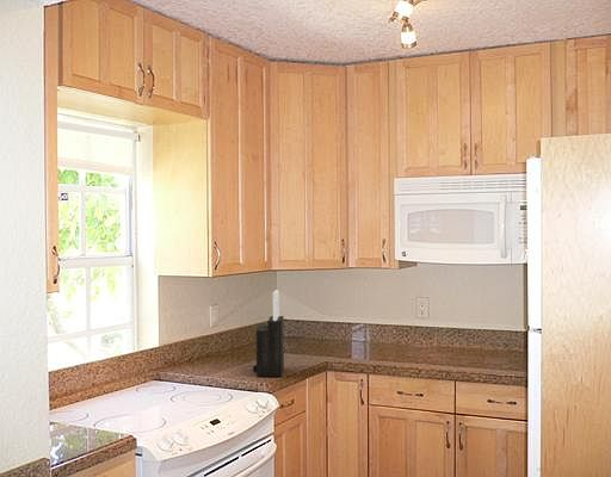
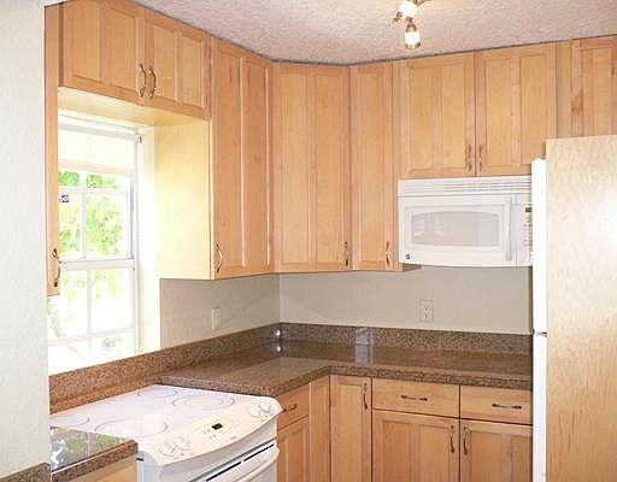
- knife block (267, 332)
